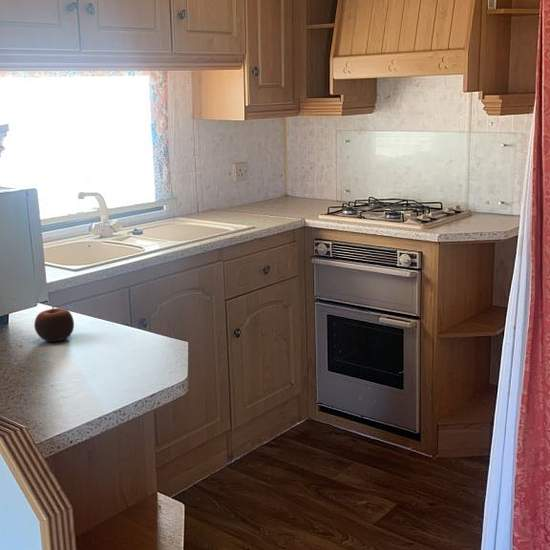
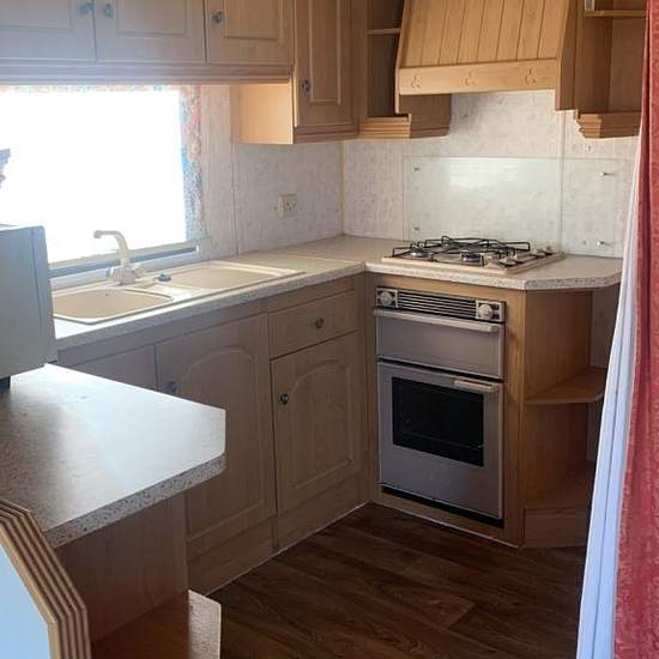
- apple (54, 322)
